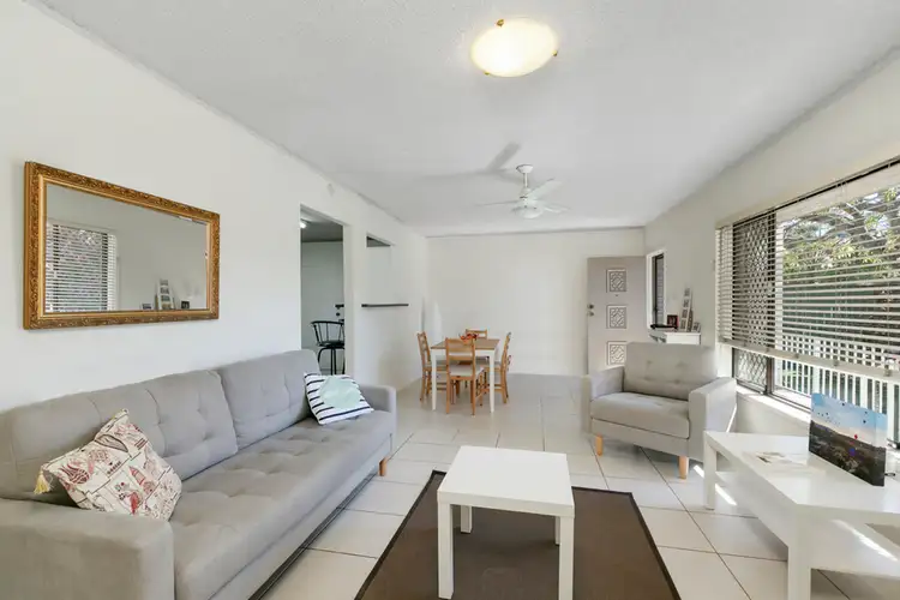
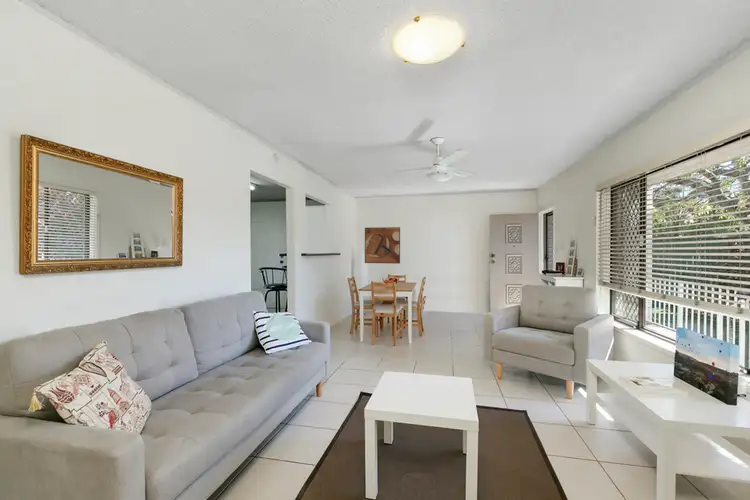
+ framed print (382, 245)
